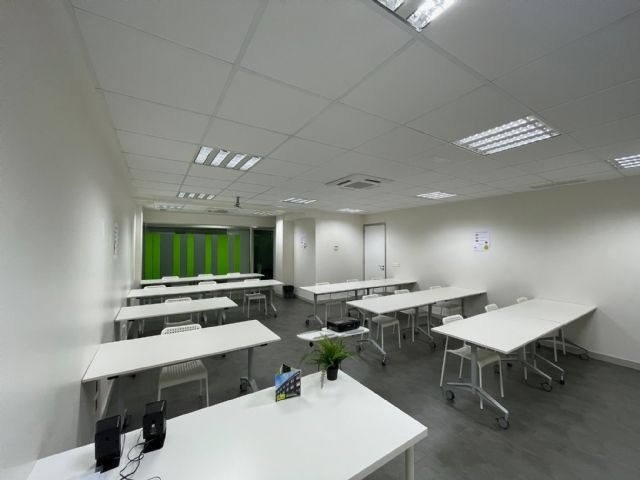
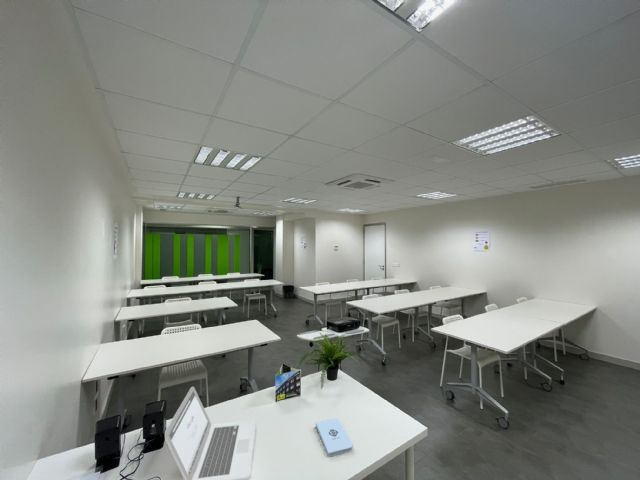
+ notepad (333, 435)
+ laptop (217, 427)
